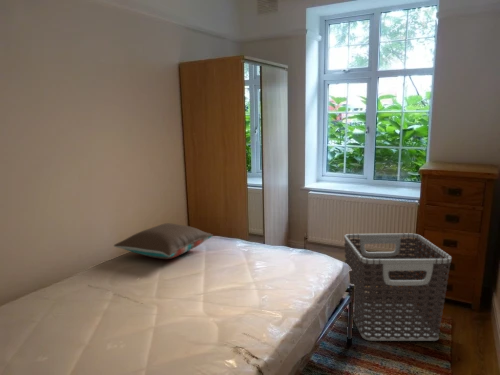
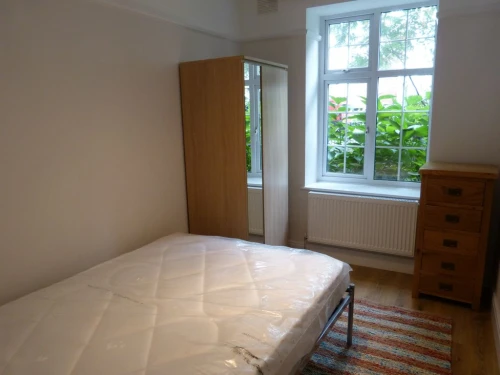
- clothes hamper (391, 283)
- pillow (165, 240)
